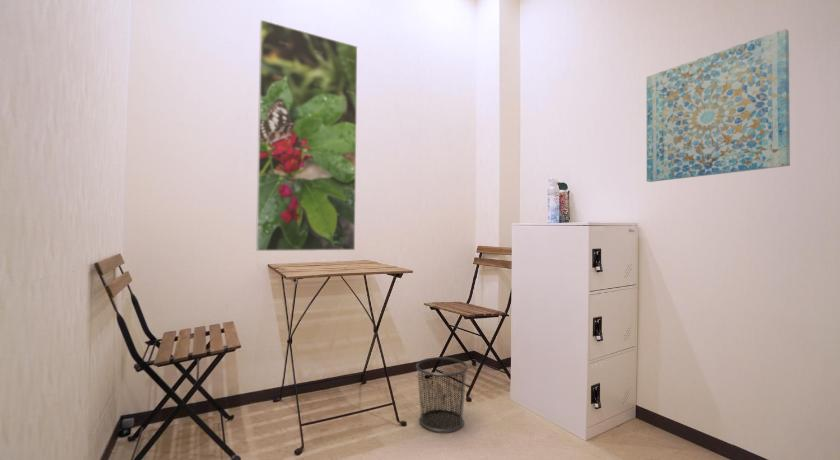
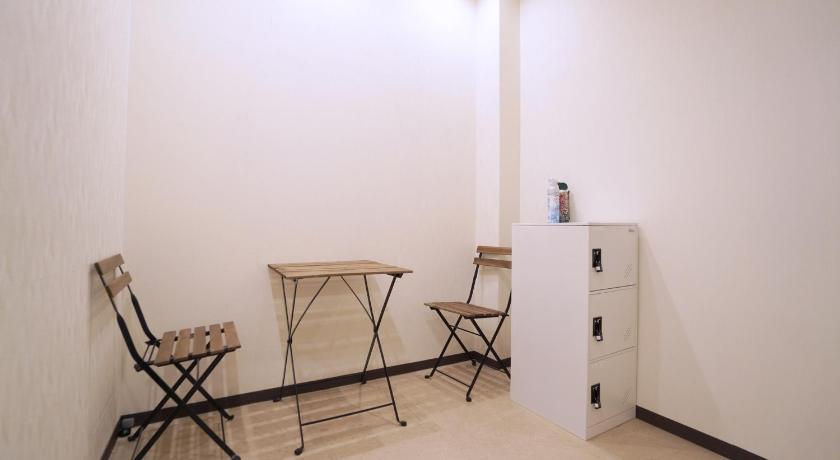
- wall art (708, 115)
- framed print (310, 142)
- waste bin (441, 393)
